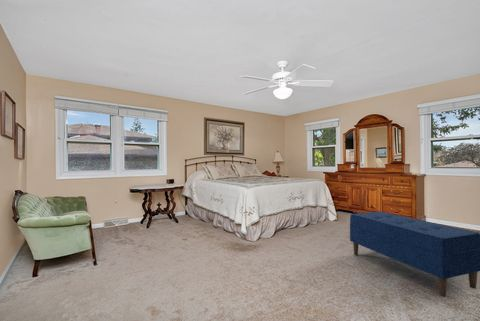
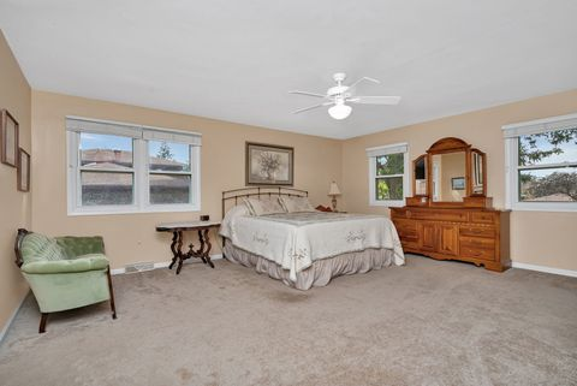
- bench (405, 245)
